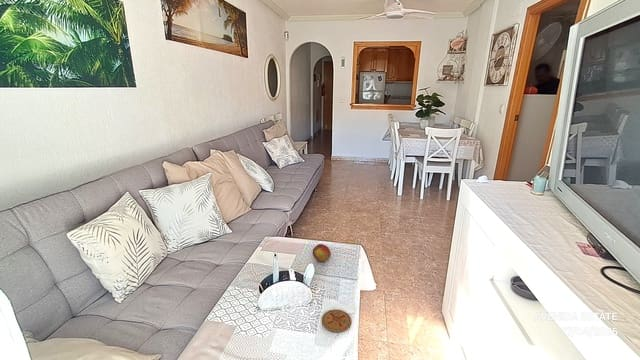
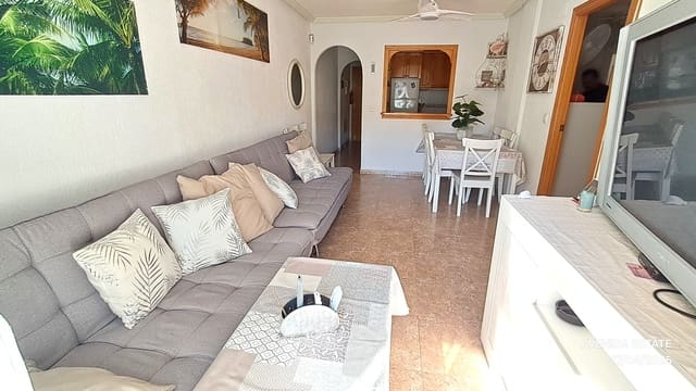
- coaster (336, 320)
- apple (321, 252)
